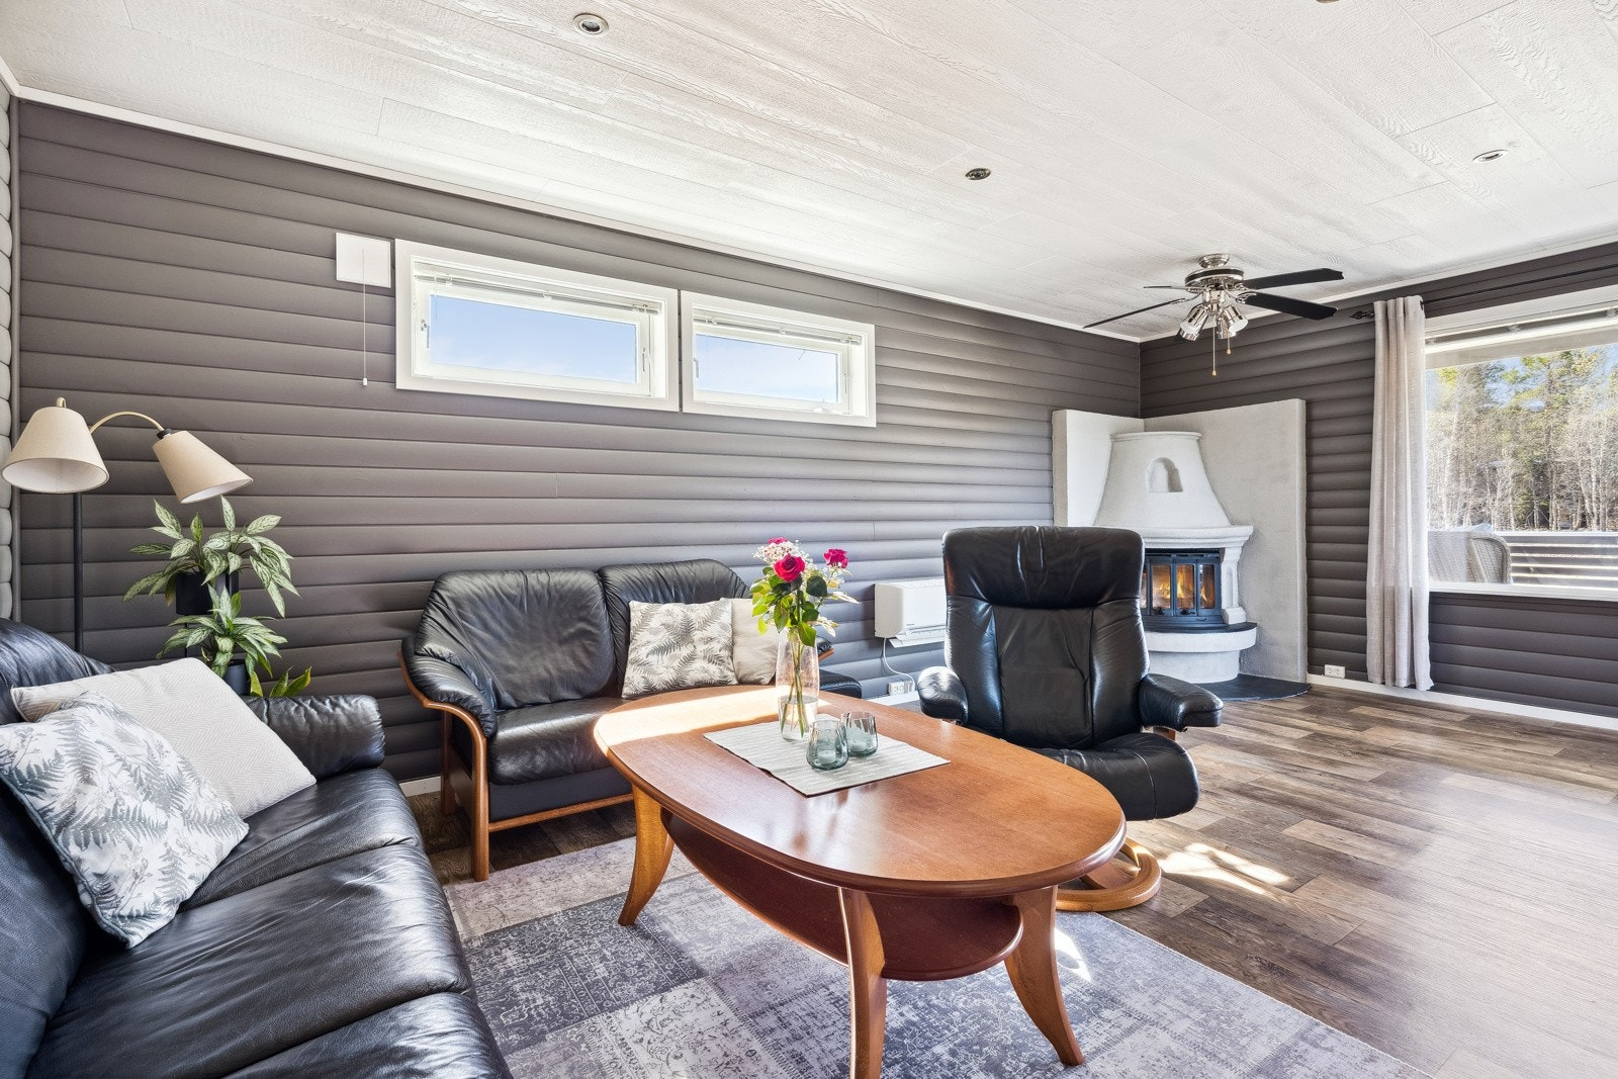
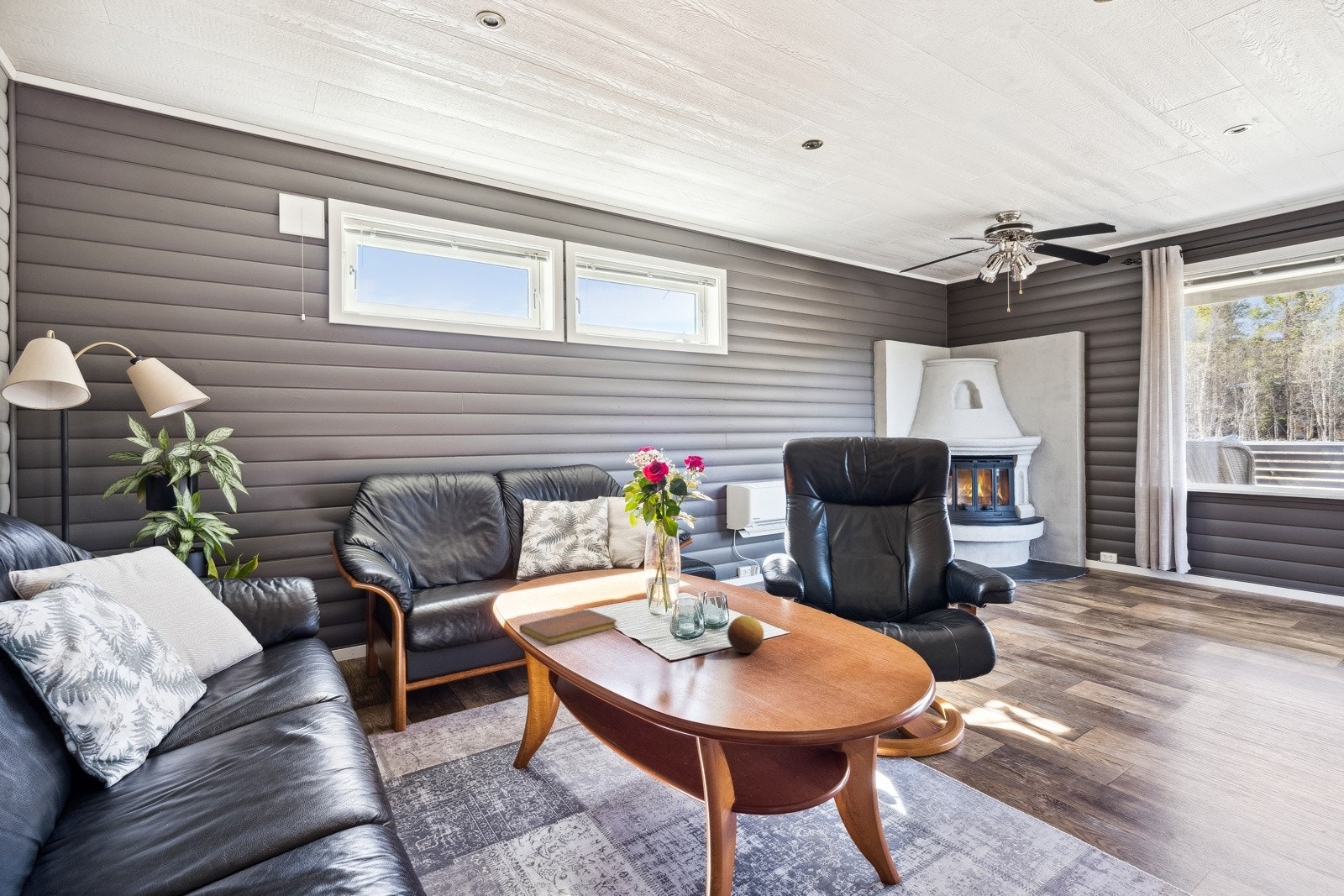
+ notebook (569, 626)
+ fruit (745, 634)
